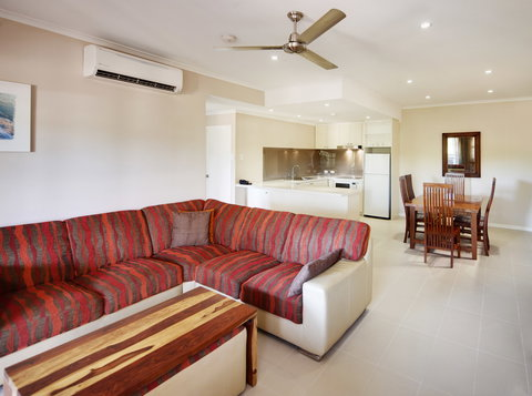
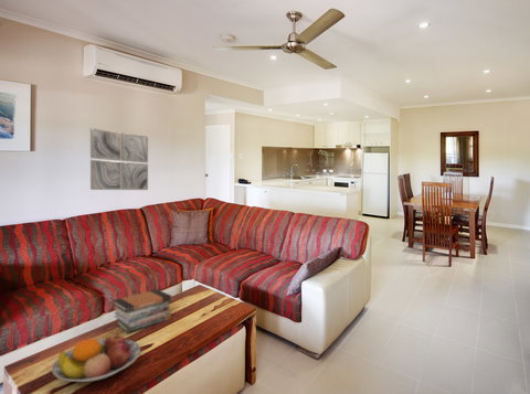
+ book stack (142, 309)
+ wall art (121, 160)
+ fruit bowl (98, 353)
